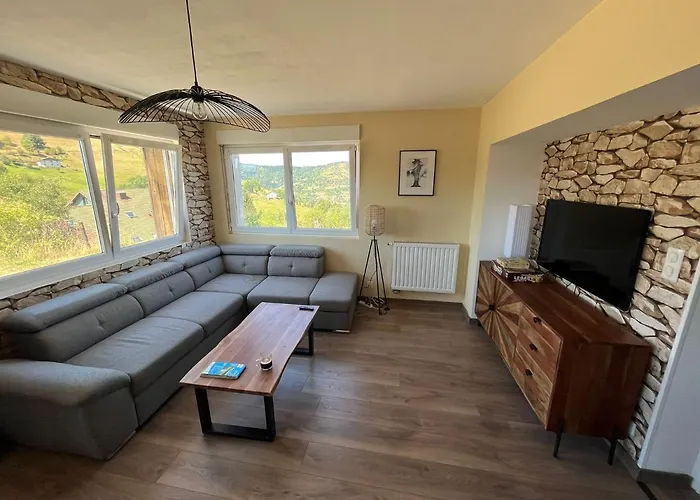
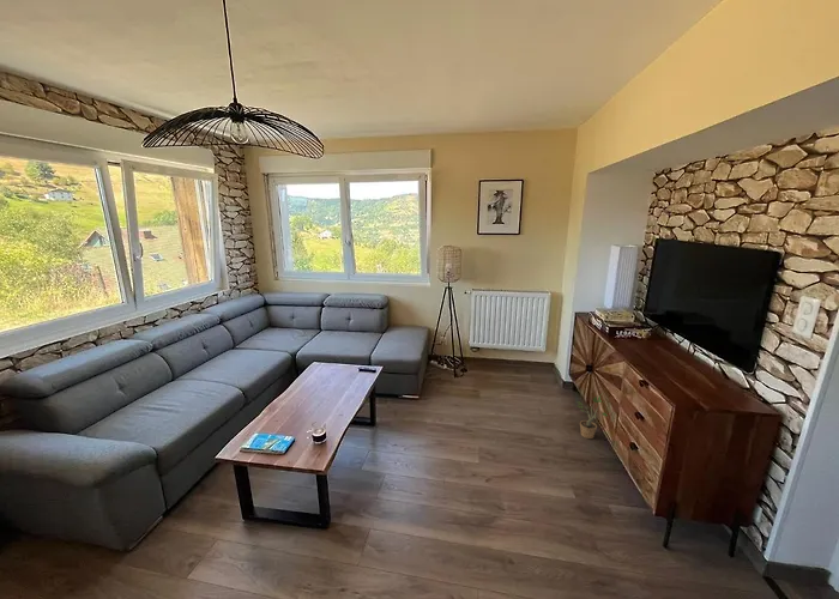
+ potted plant (588, 415)
